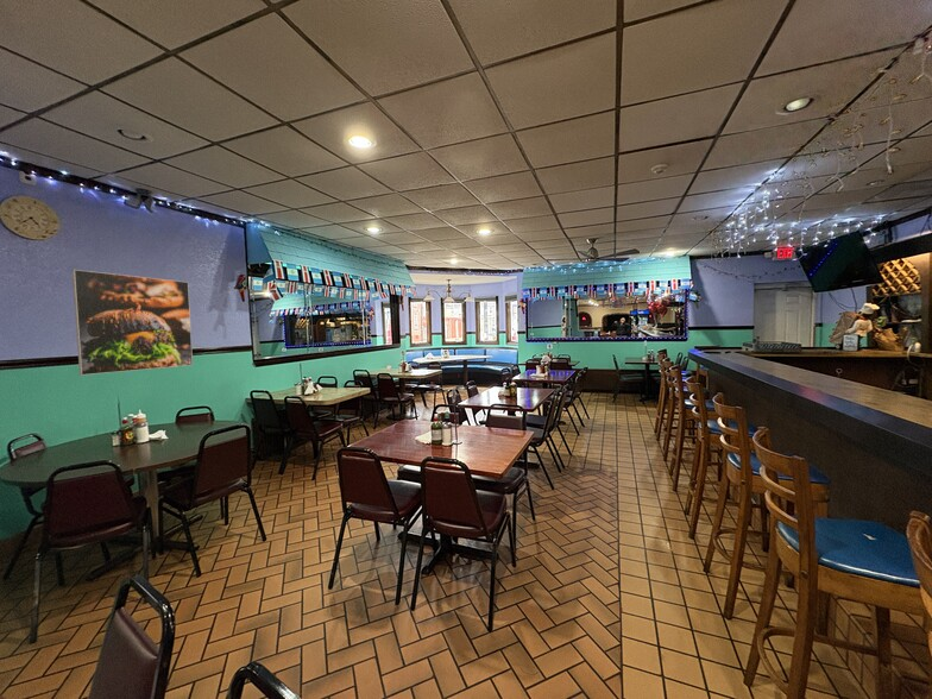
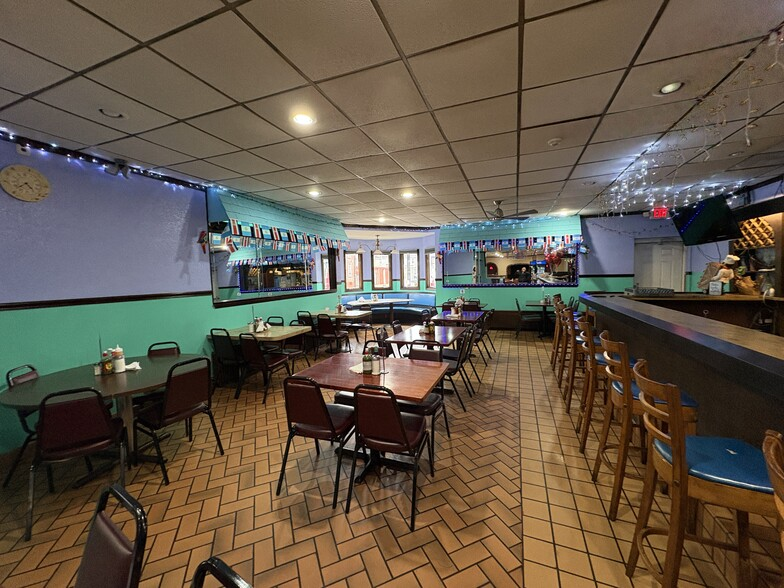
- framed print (139, 323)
